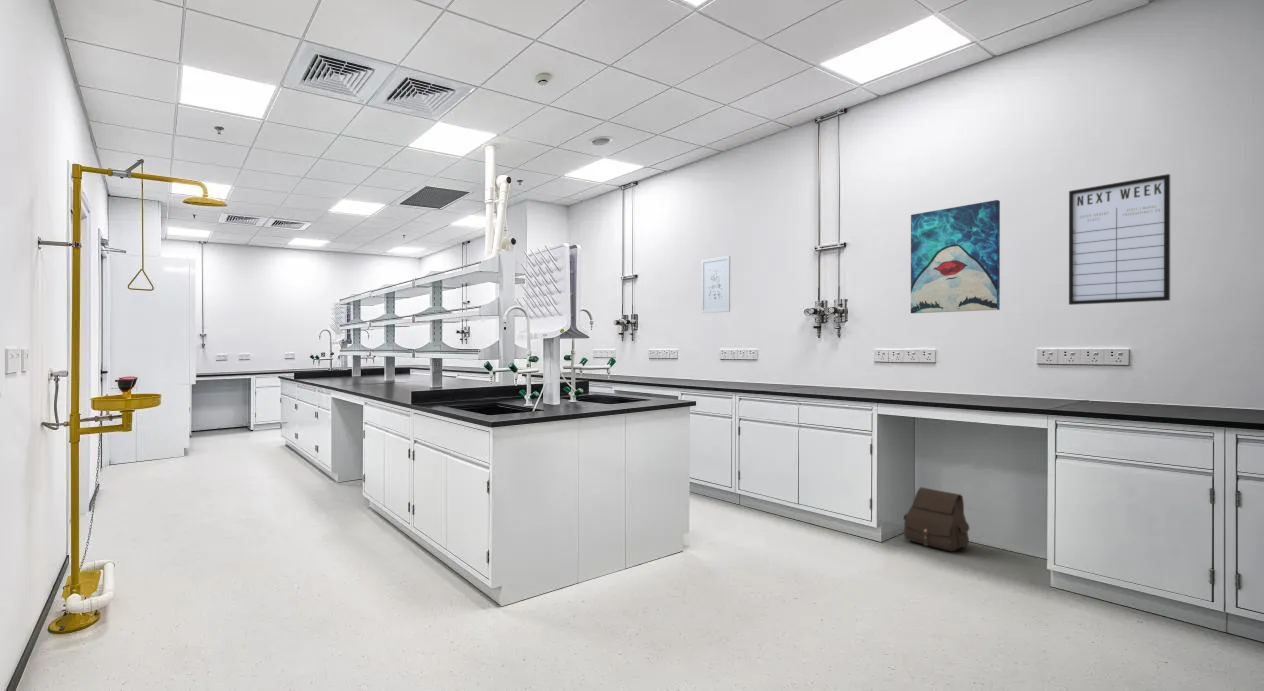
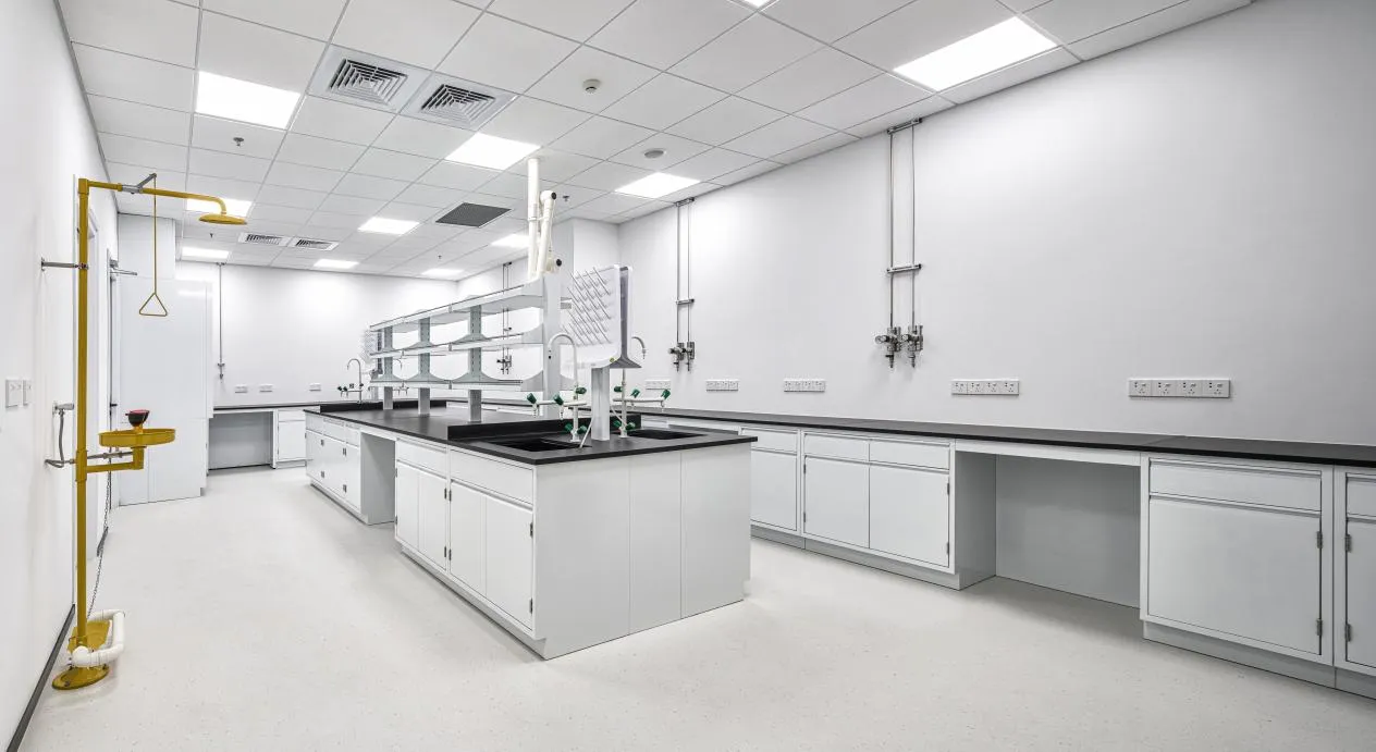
- wall art (715, 285)
- writing board (1117, 242)
- satchel (938, 517)
- wall art (952, 259)
